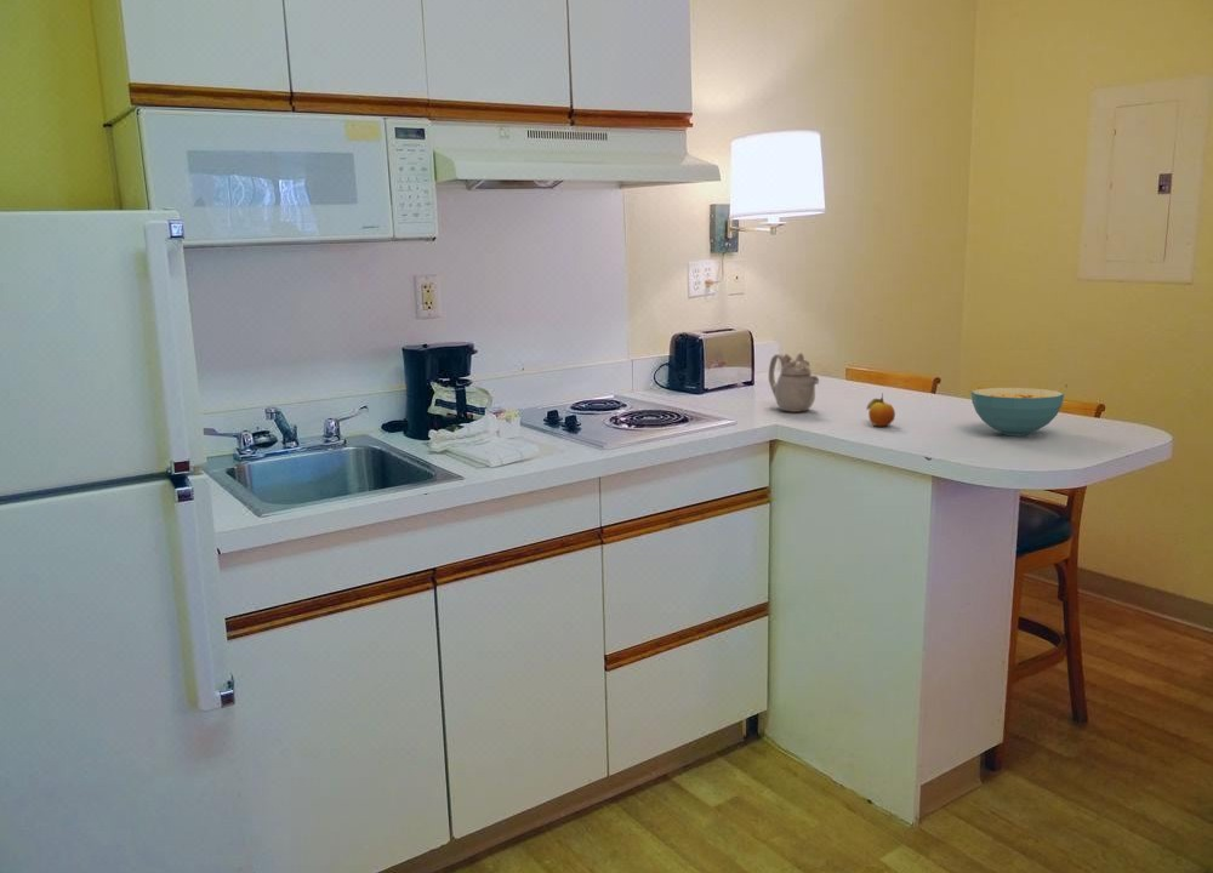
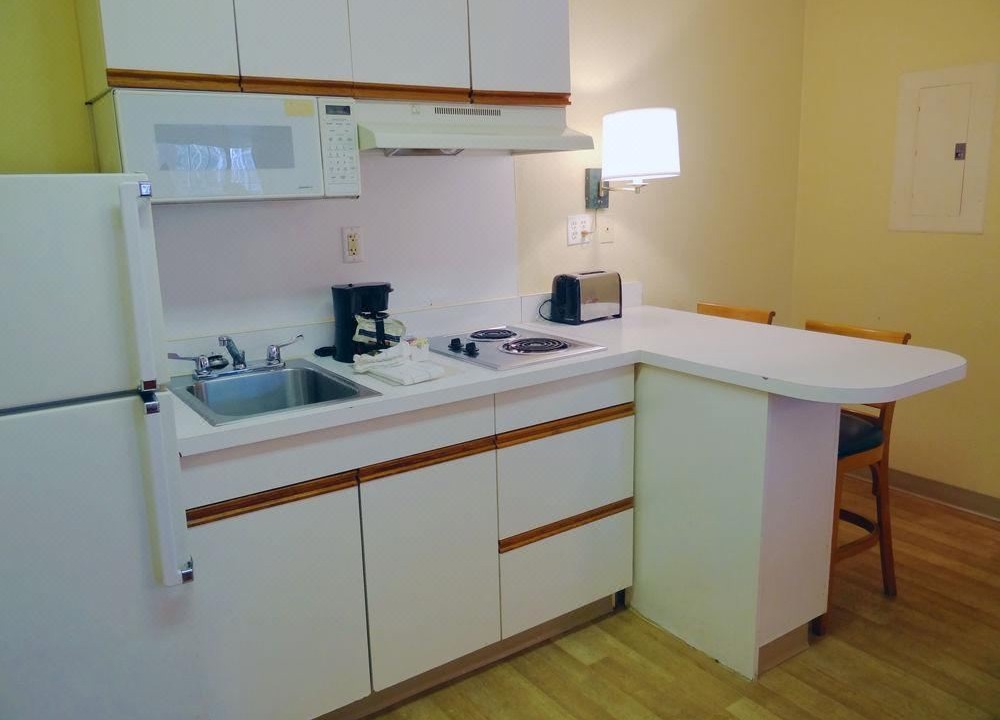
- cereal bowl (1015, 412)
- fruit (877, 407)
- teapot (792, 381)
